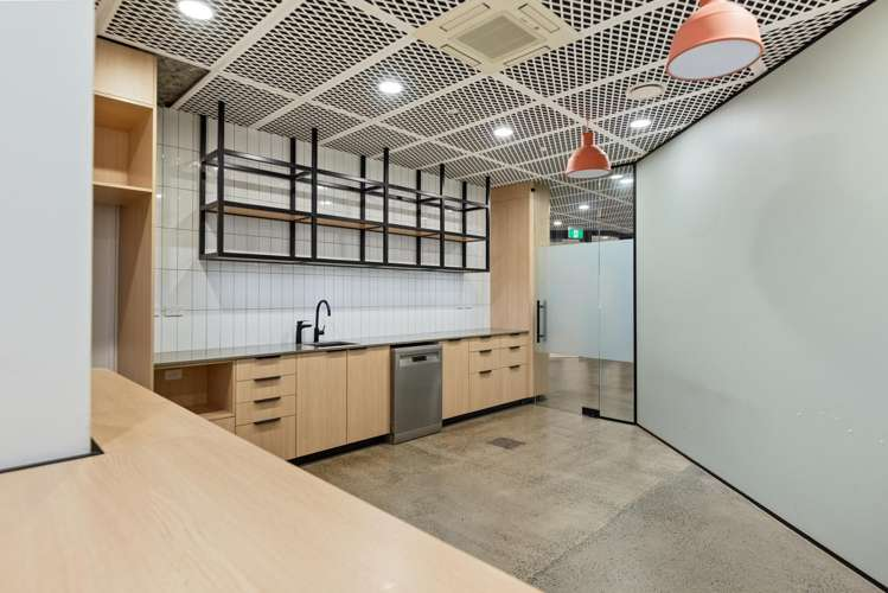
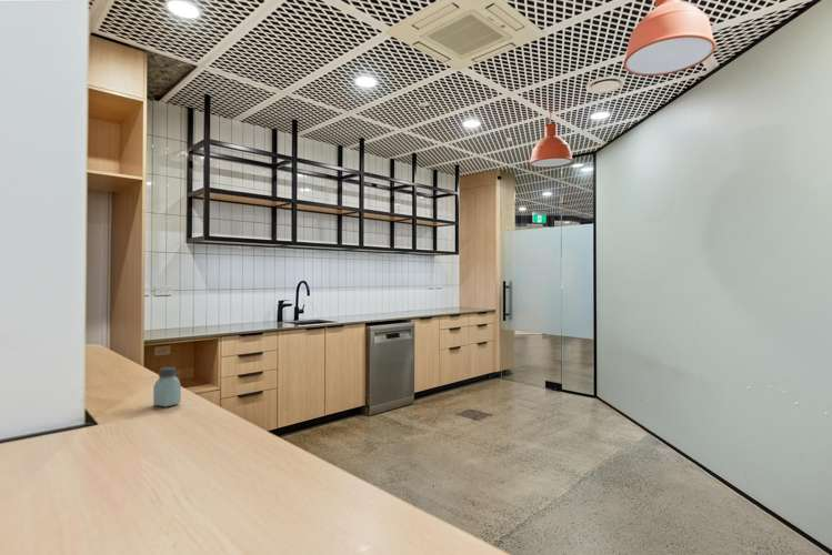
+ saltshaker (167, 386)
